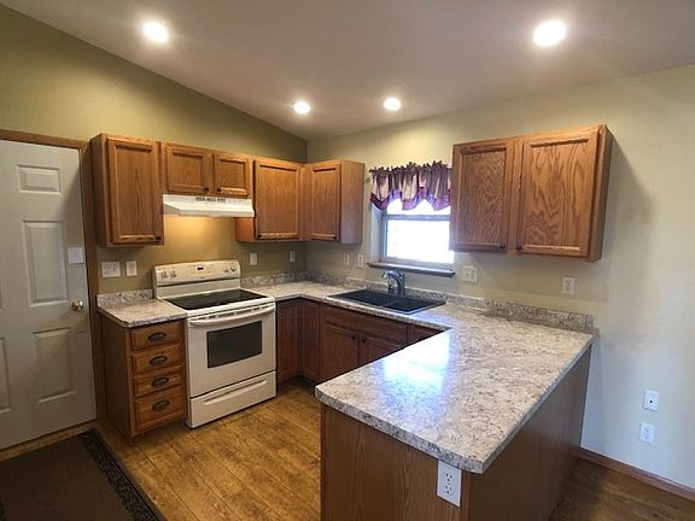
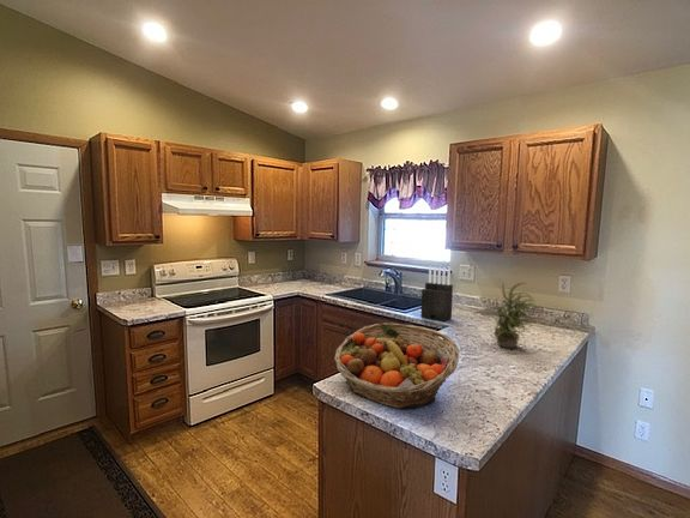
+ fruit basket (394, 361)
+ knife block (436, 293)
+ potted plant (513, 314)
